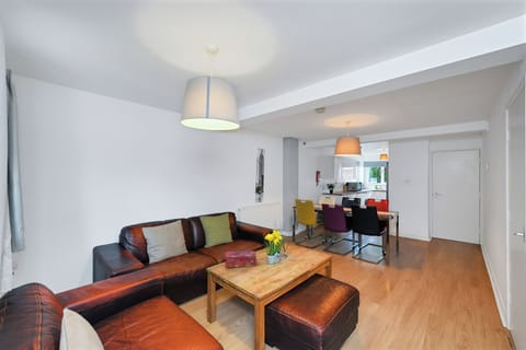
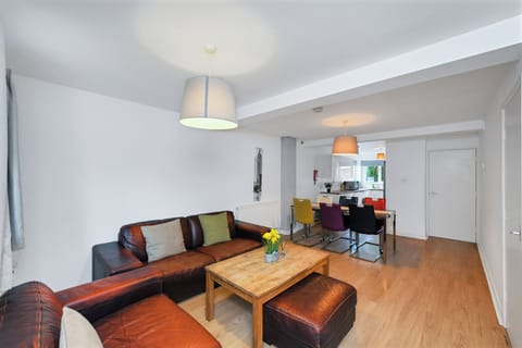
- tissue box (240, 258)
